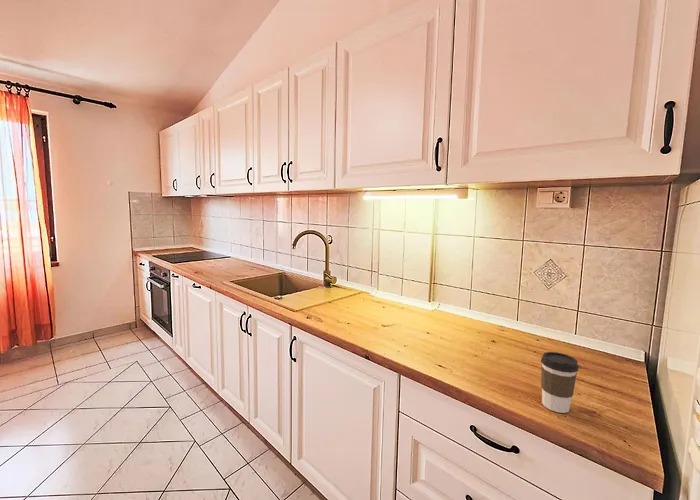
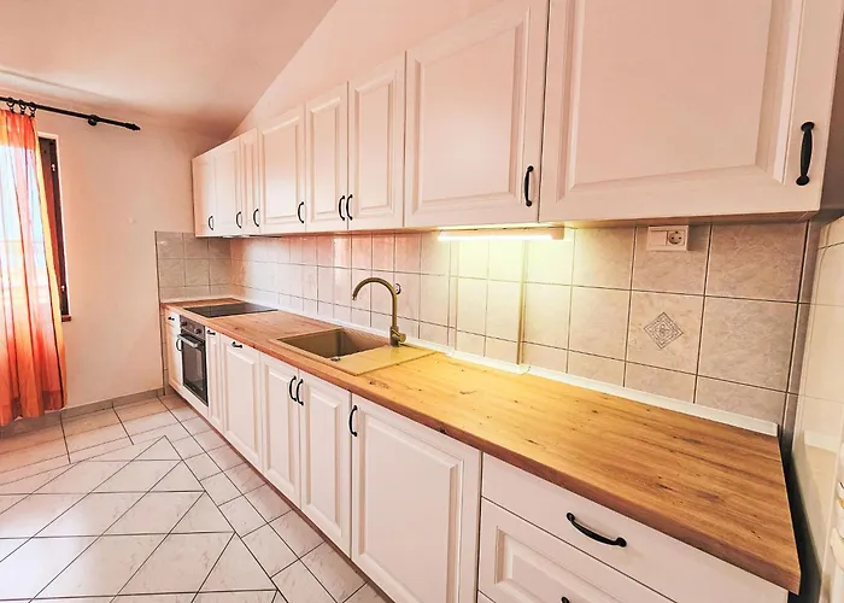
- coffee cup (557, 382)
